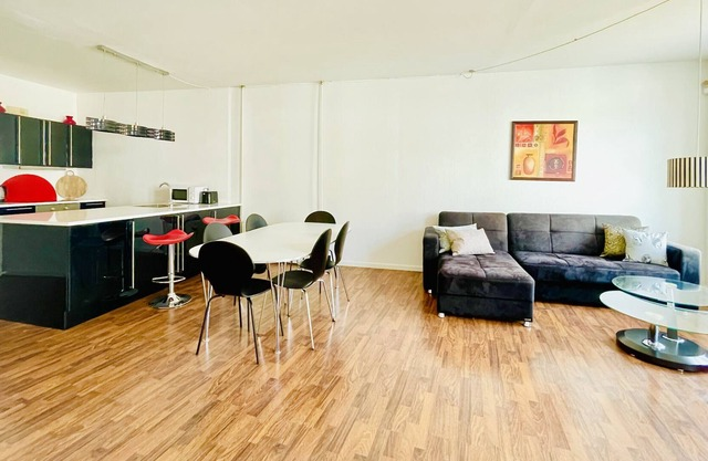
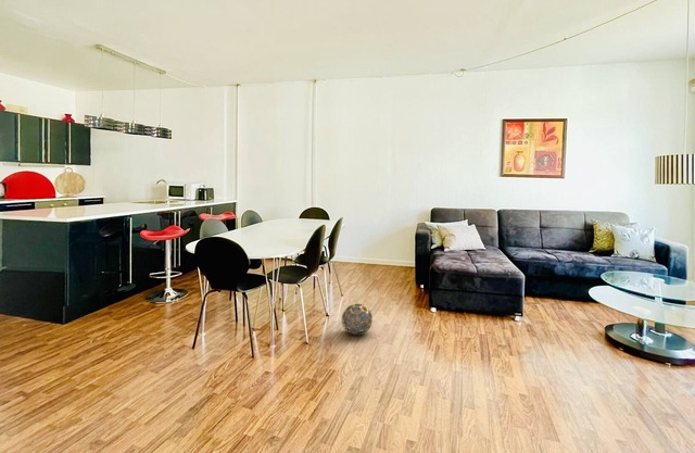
+ ball (356, 318)
